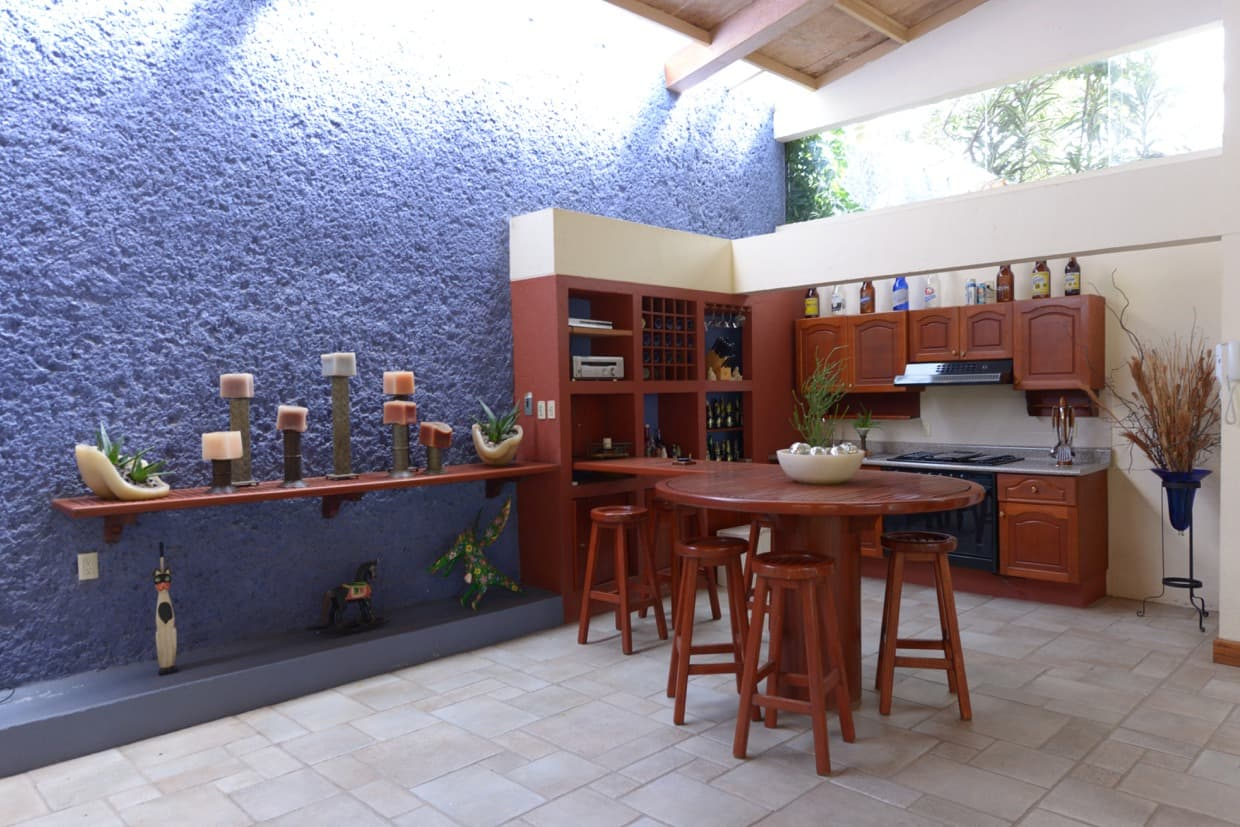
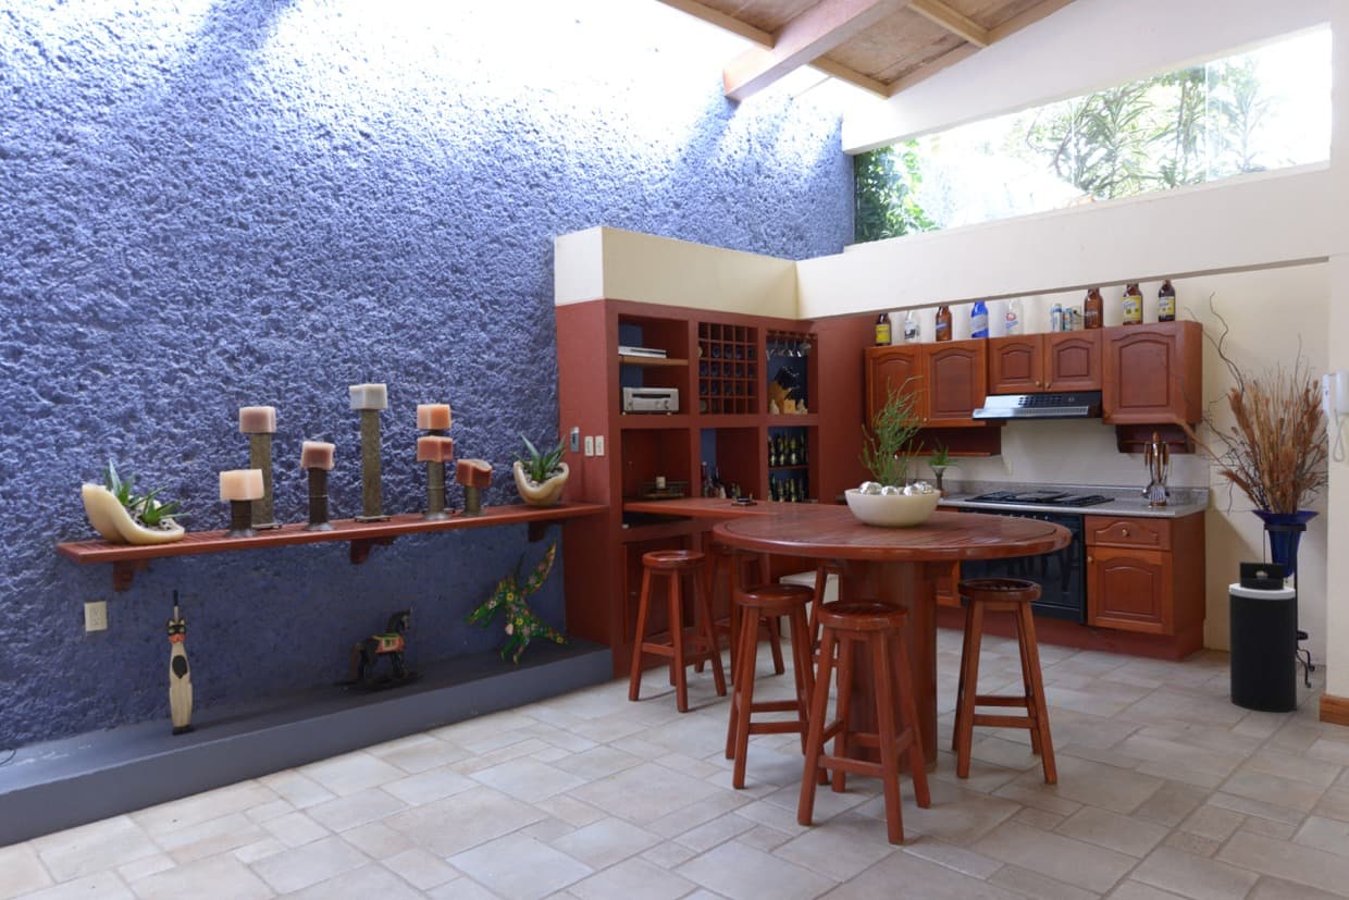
+ trash can (1262, 633)
